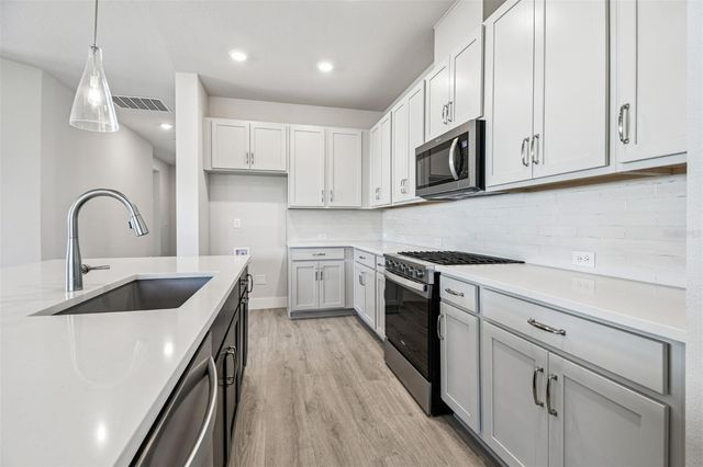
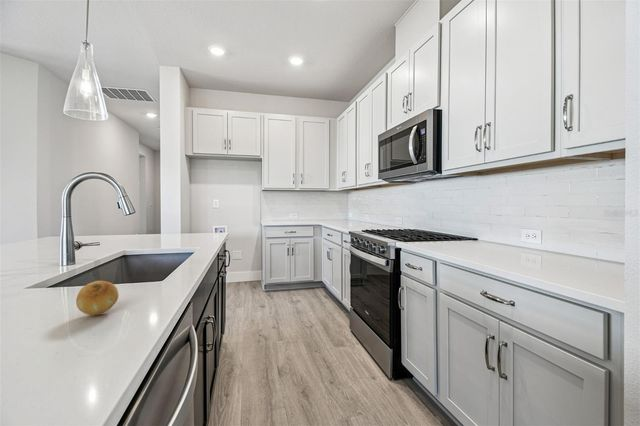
+ fruit (97, 297)
